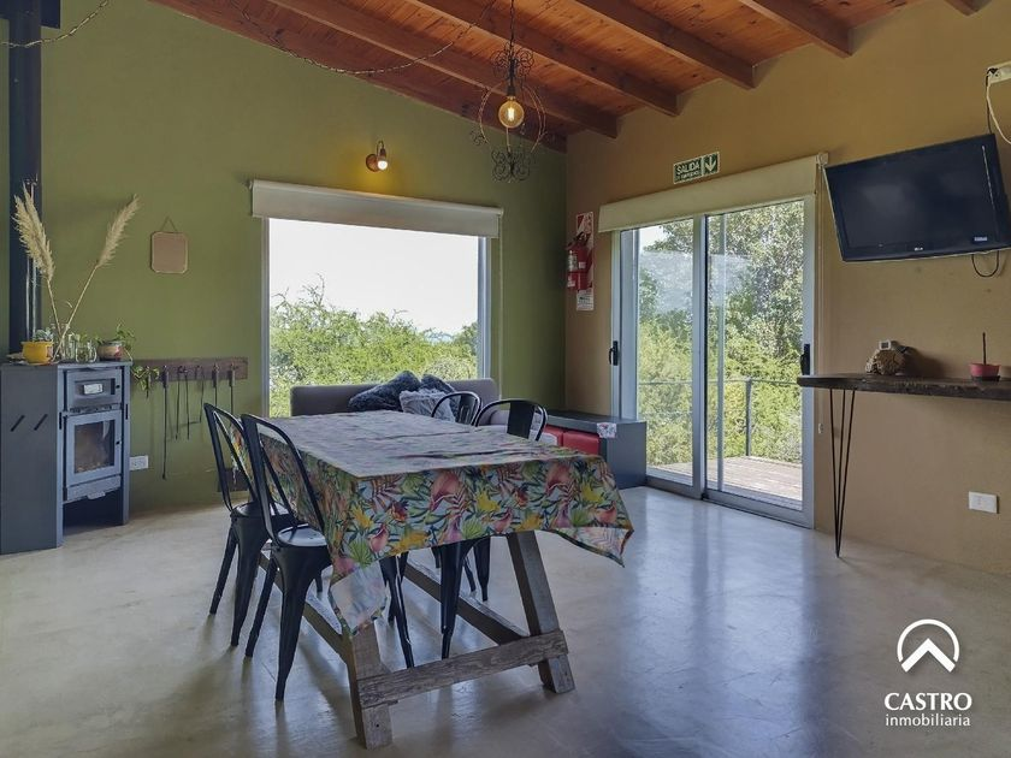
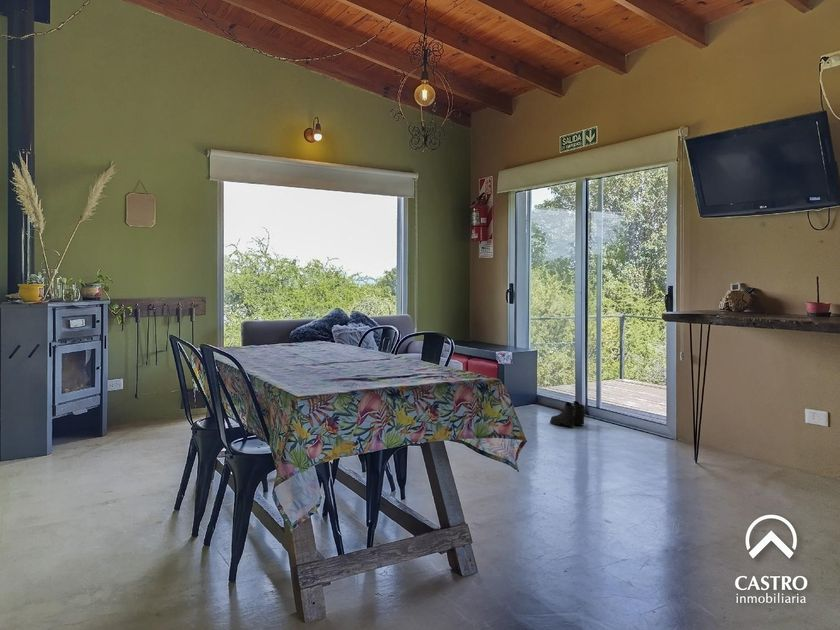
+ boots (567, 412)
